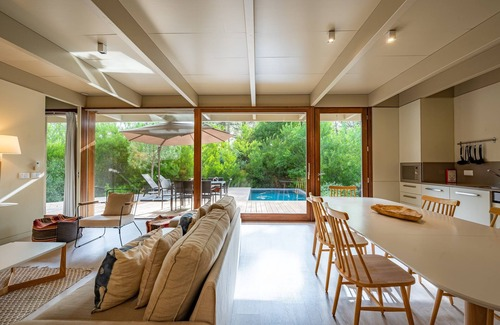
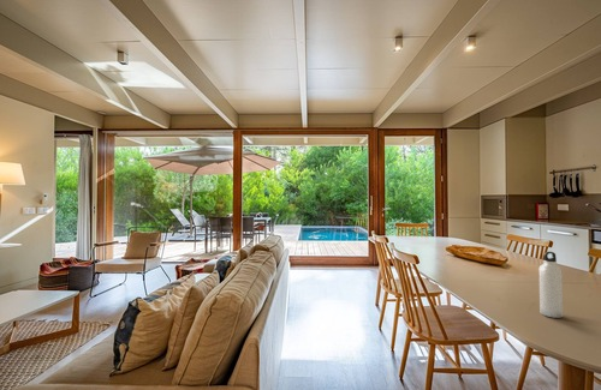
+ water bottle (549, 283)
